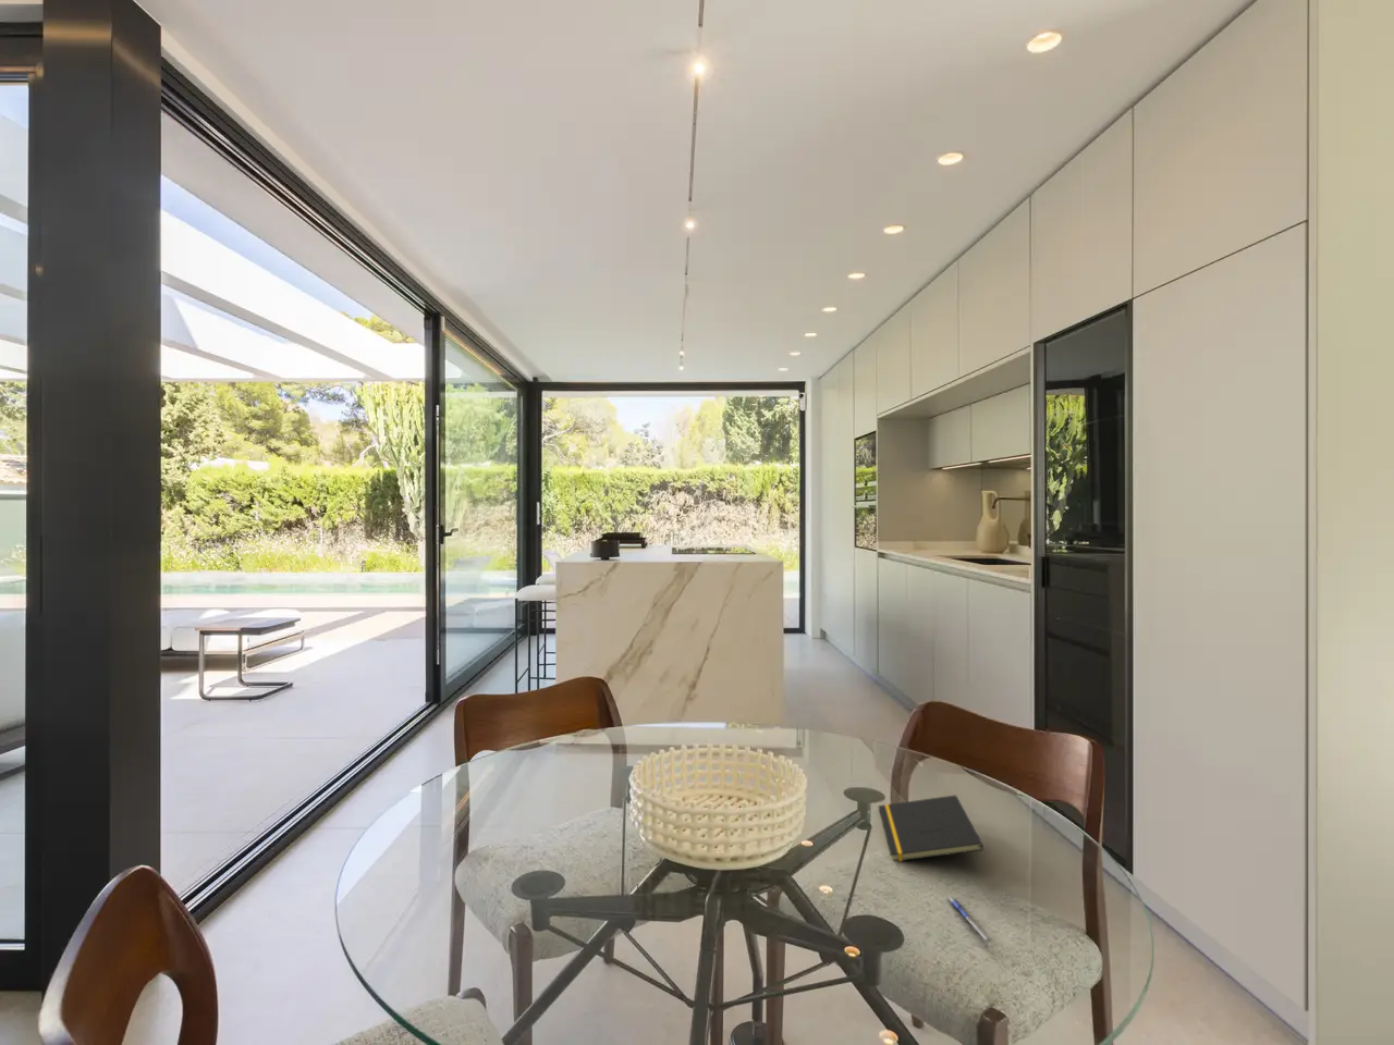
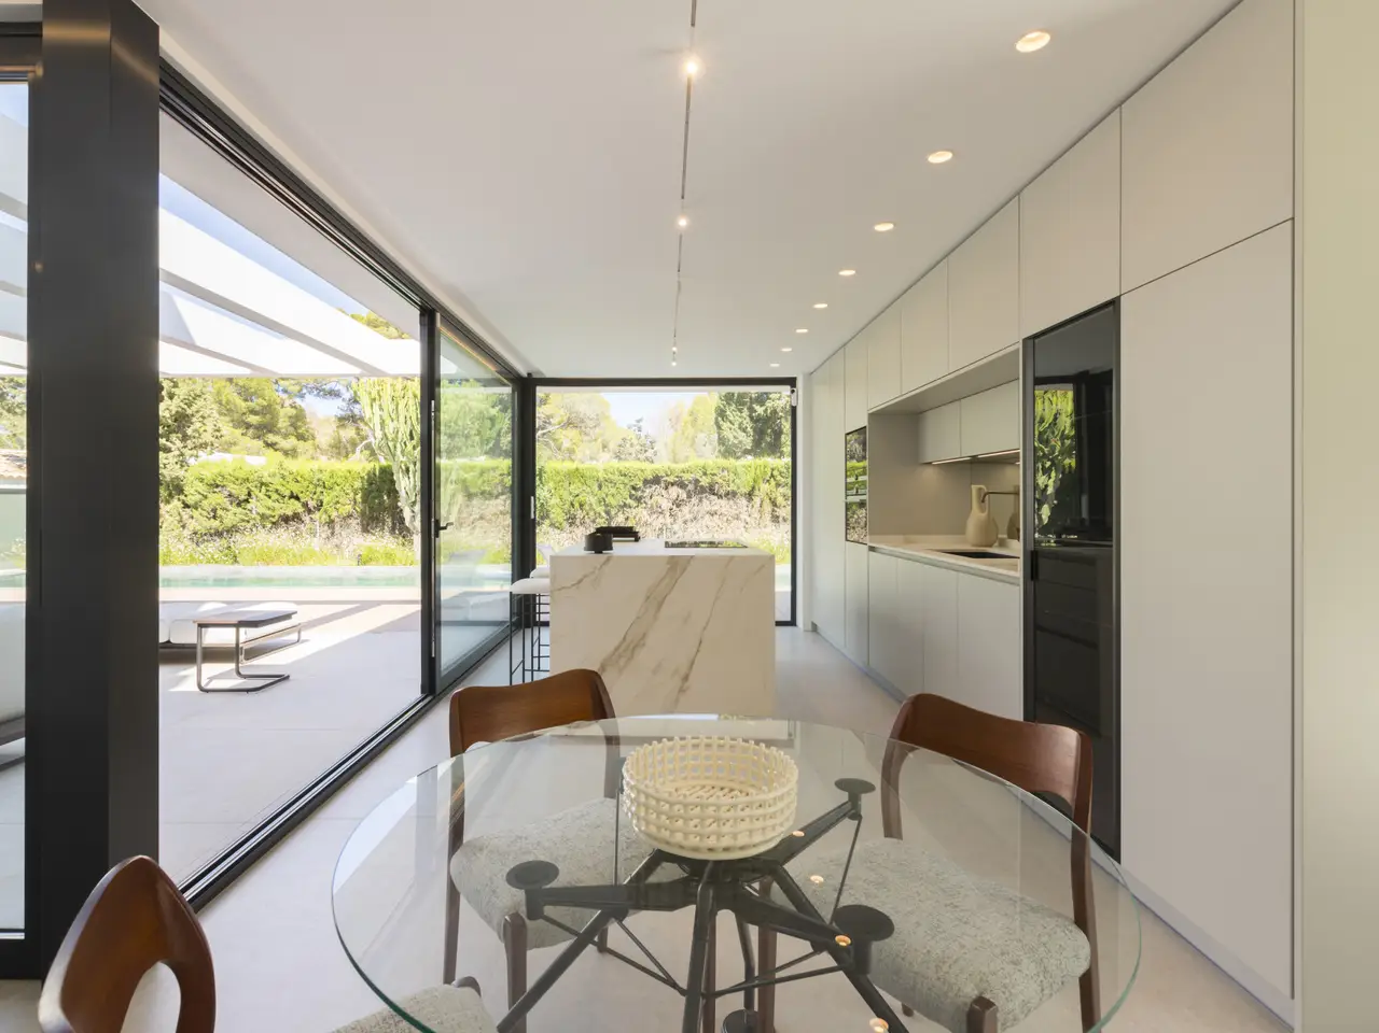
- notepad (925, 827)
- pen (968, 918)
